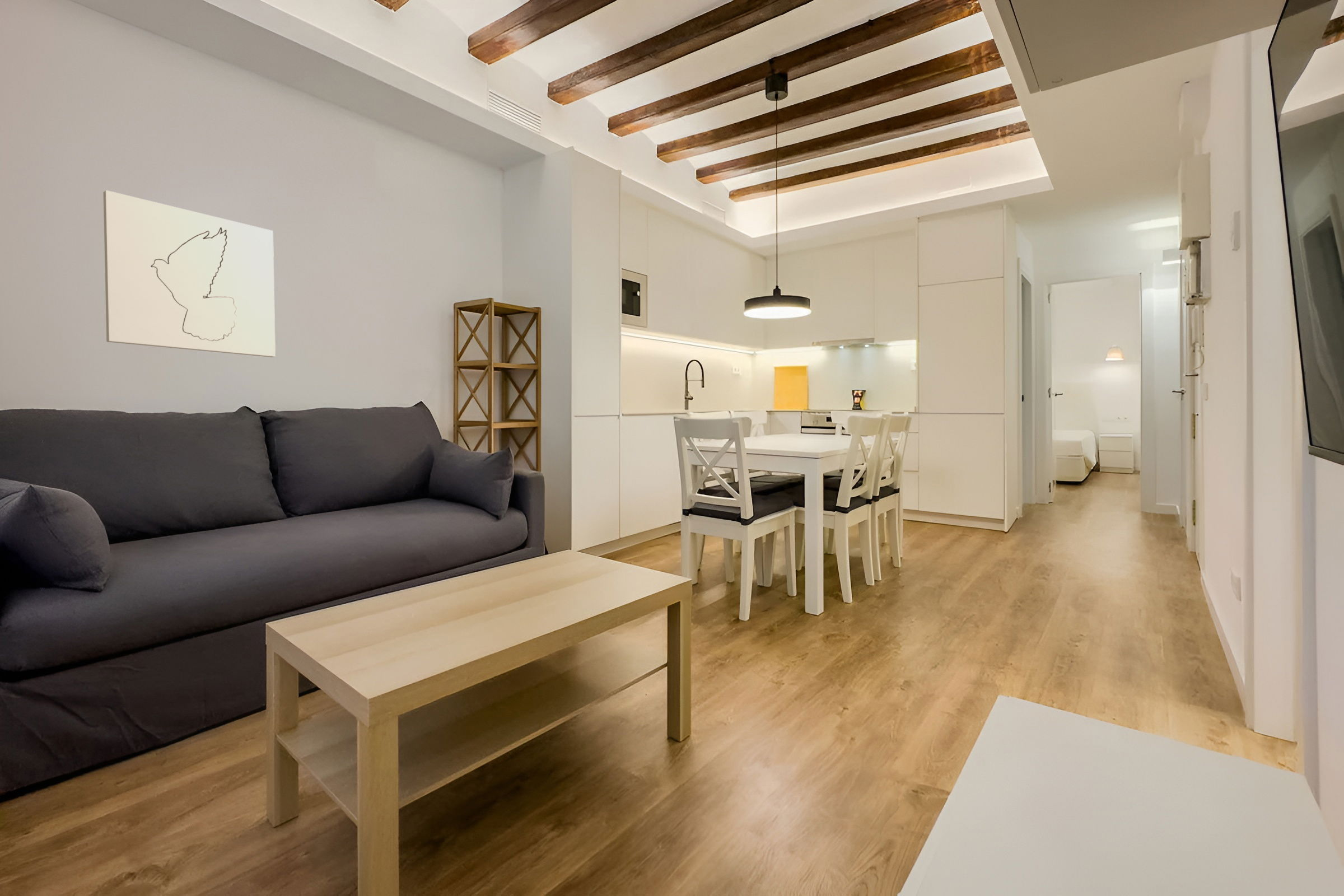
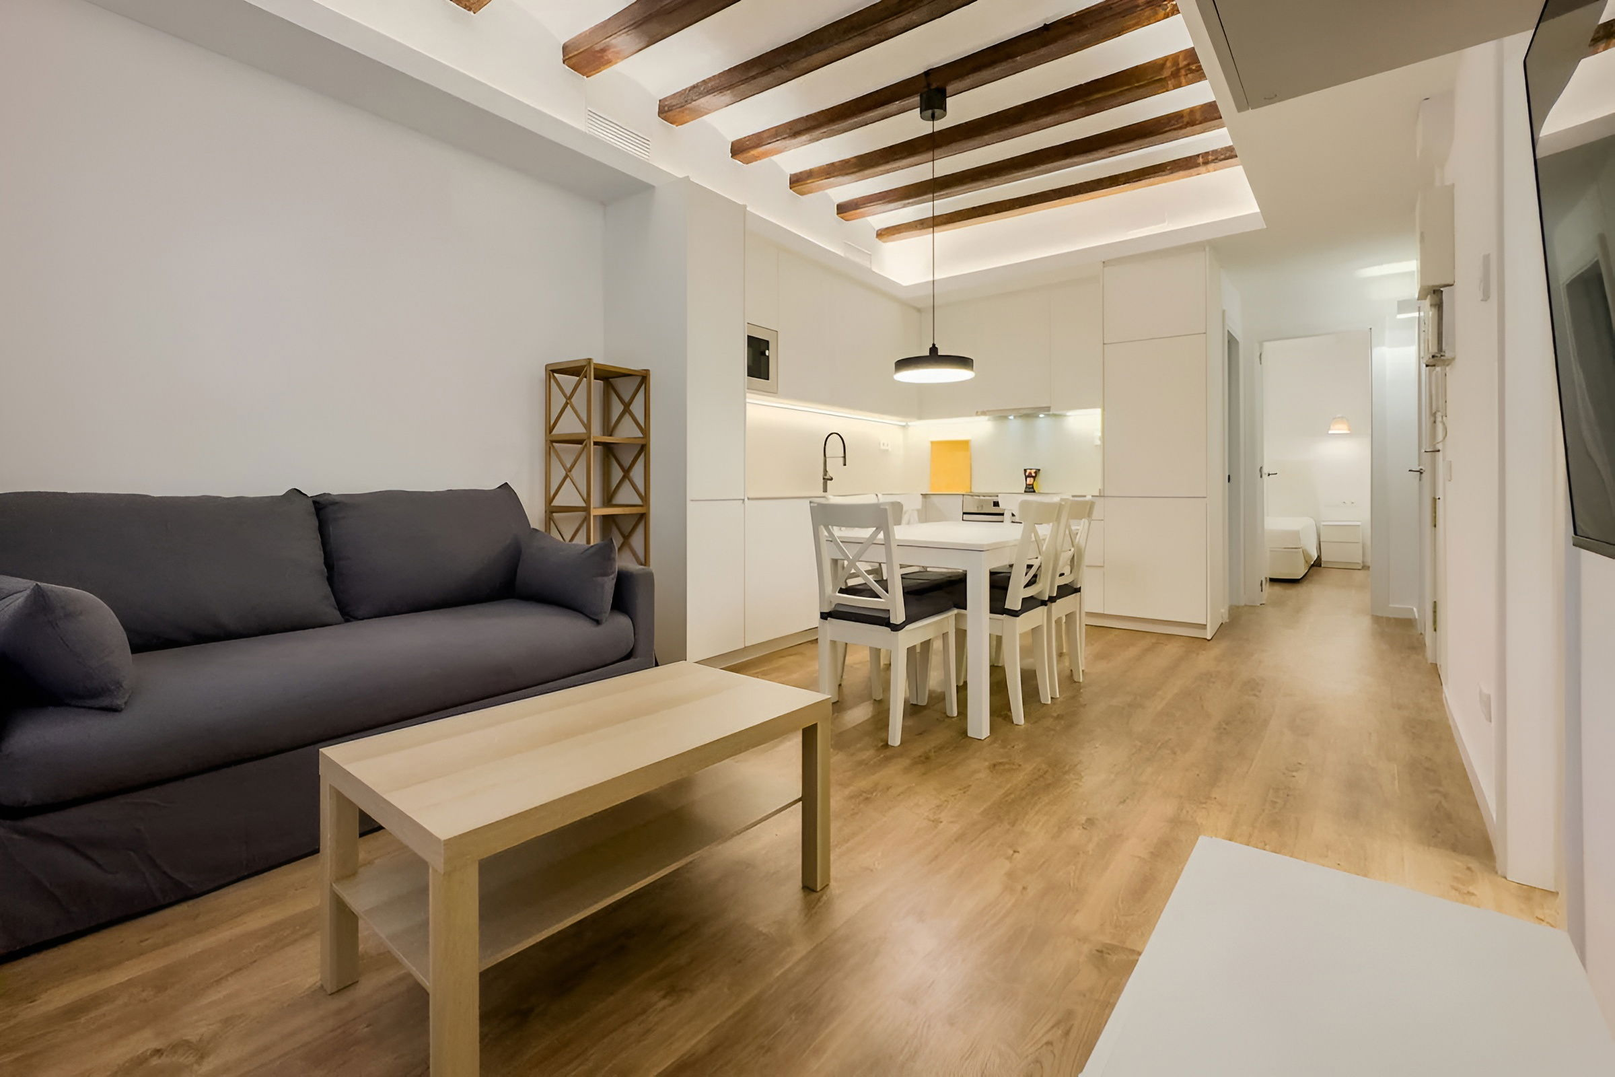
- wall art (197, 281)
